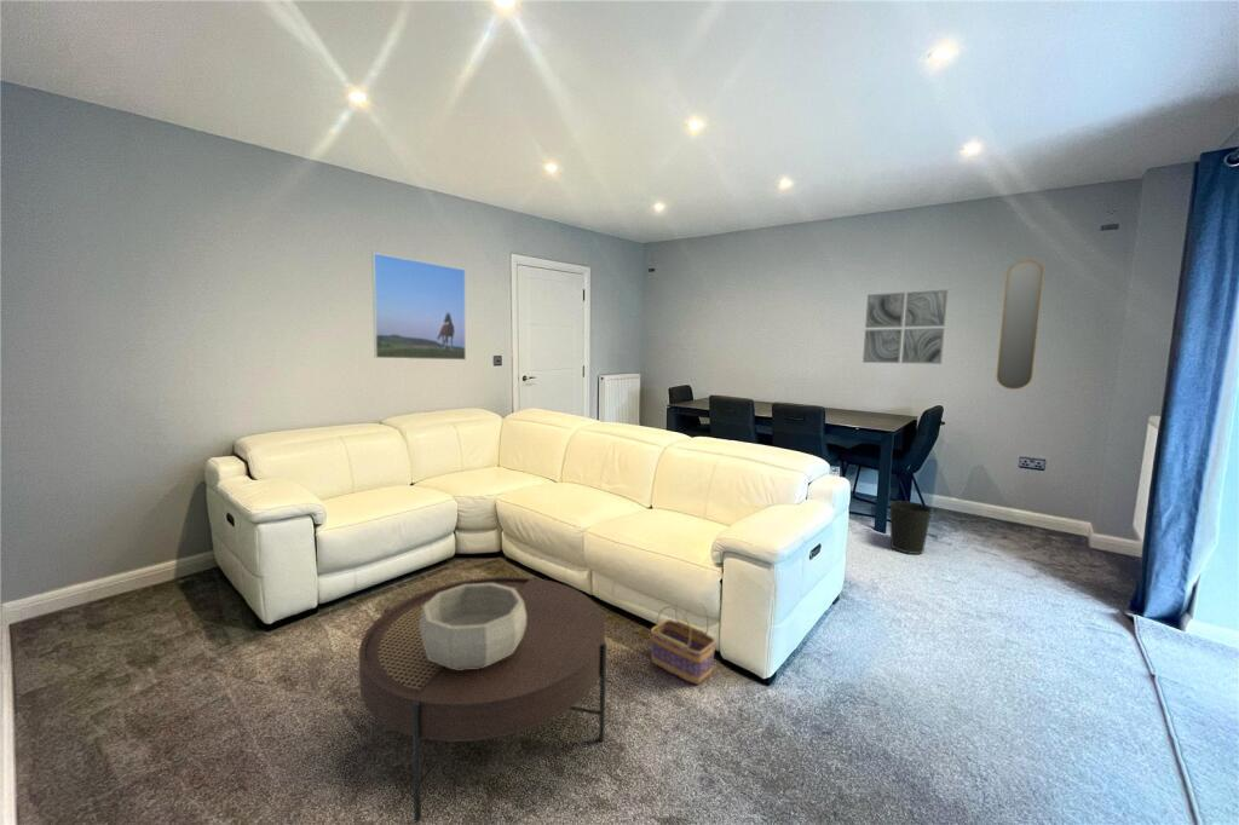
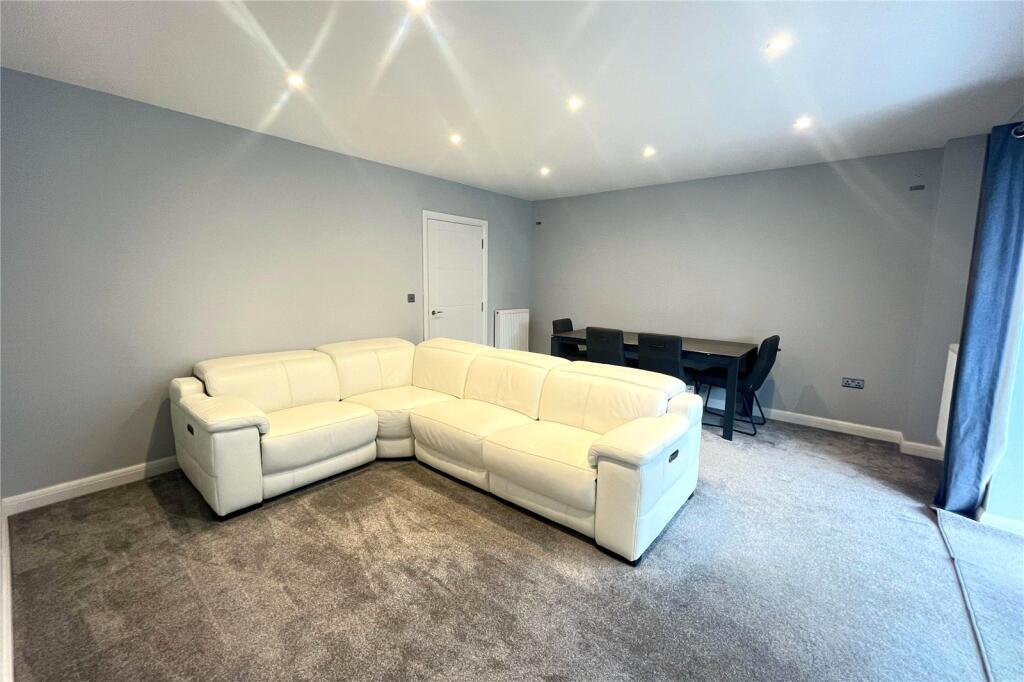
- decorative bowl (473, 625)
- home mirror (1019, 325)
- coffee table (489, 671)
- basket (682, 634)
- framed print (422, 311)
- wastebasket (907, 527)
- wall art (901, 327)
